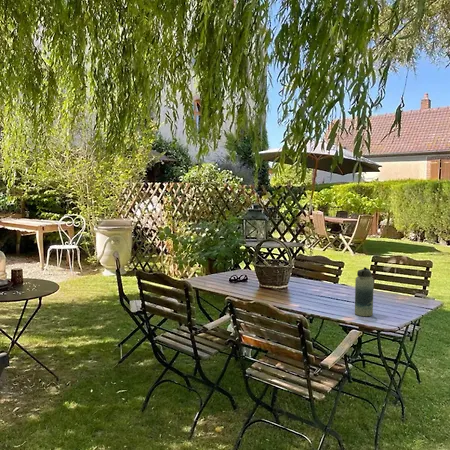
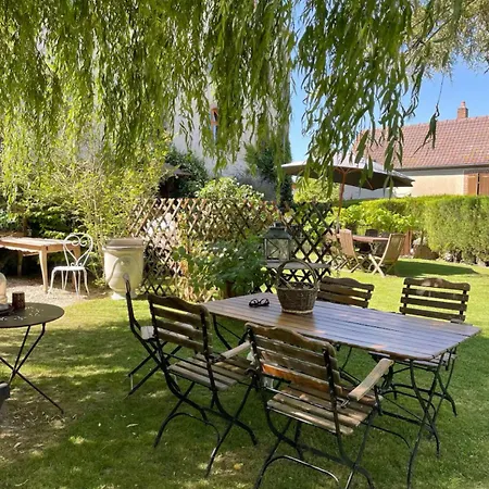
- water bottle (363, 290)
